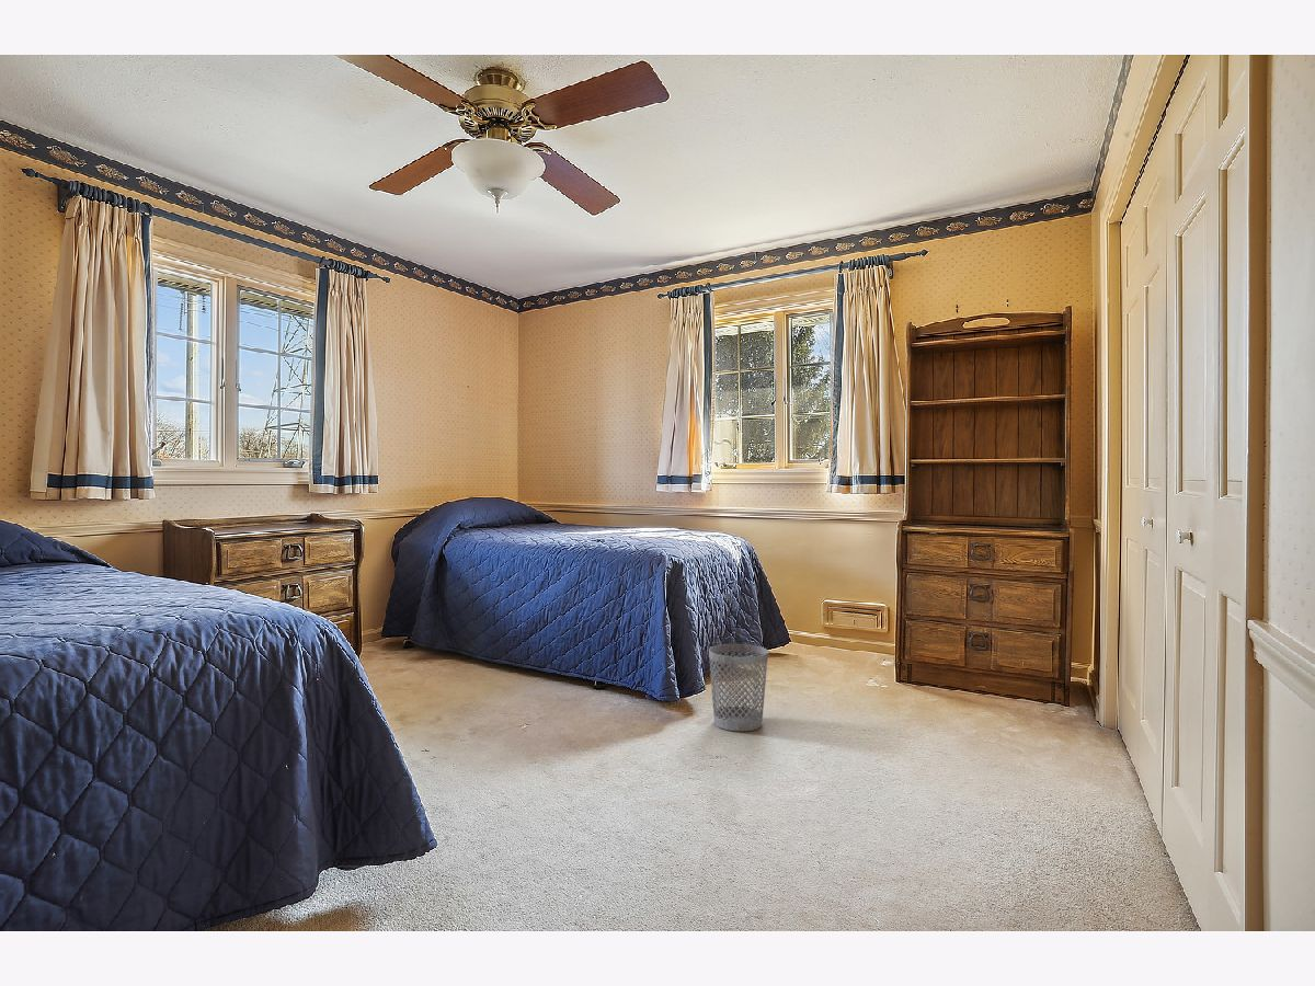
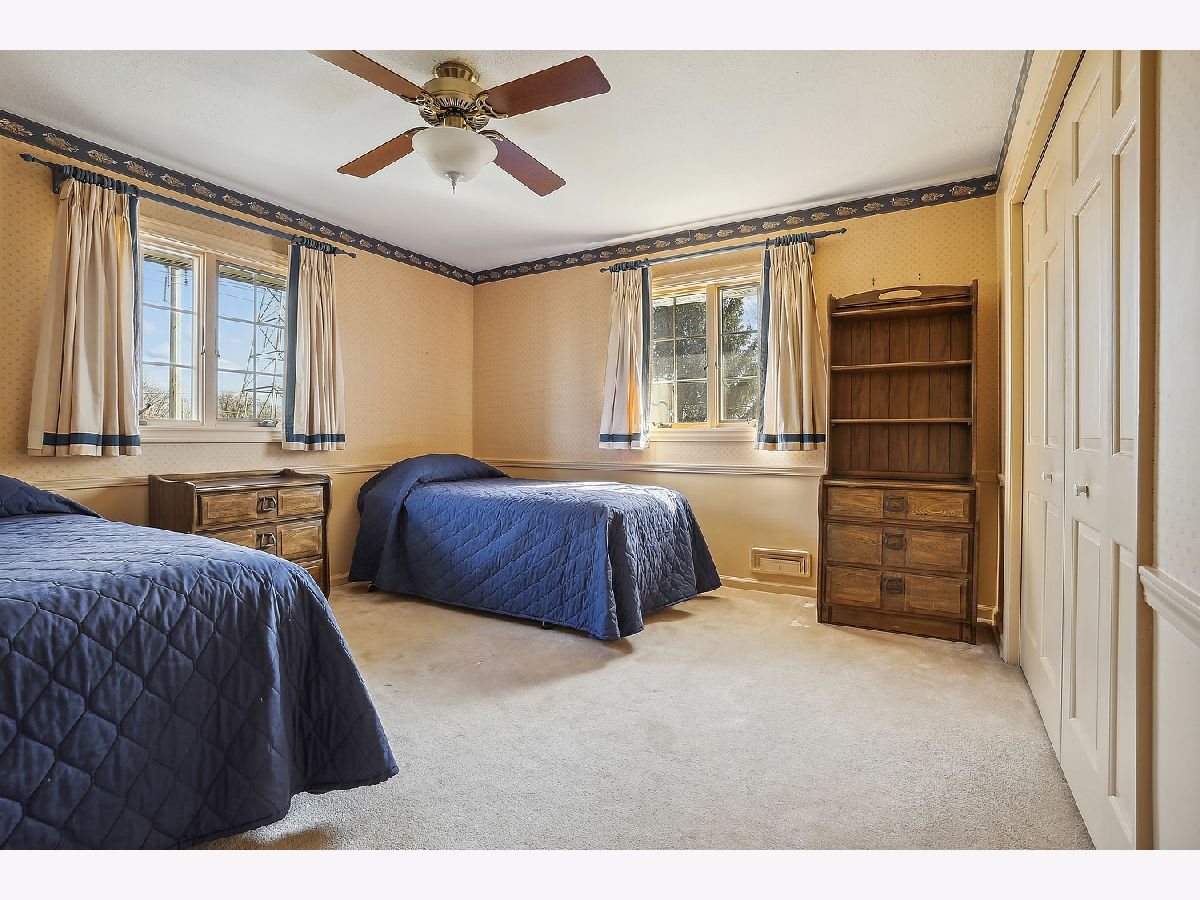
- wastebasket (737, 687)
